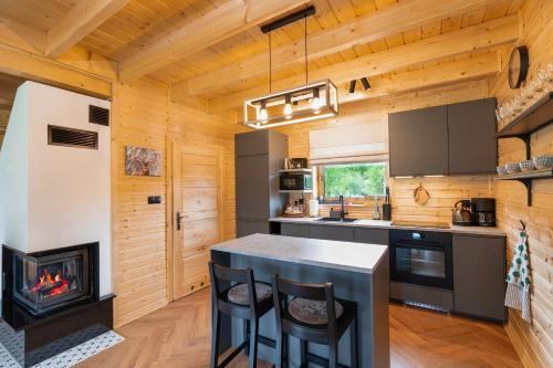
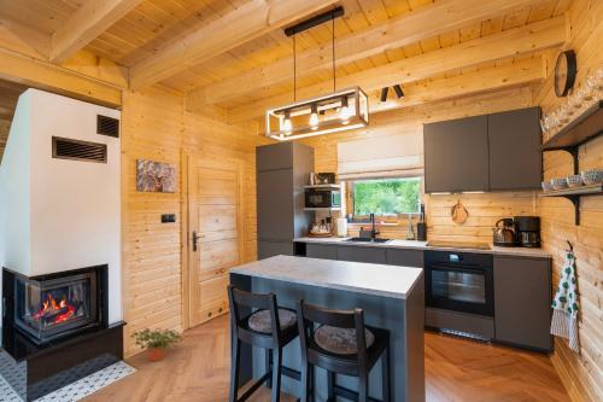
+ potted plant (159, 342)
